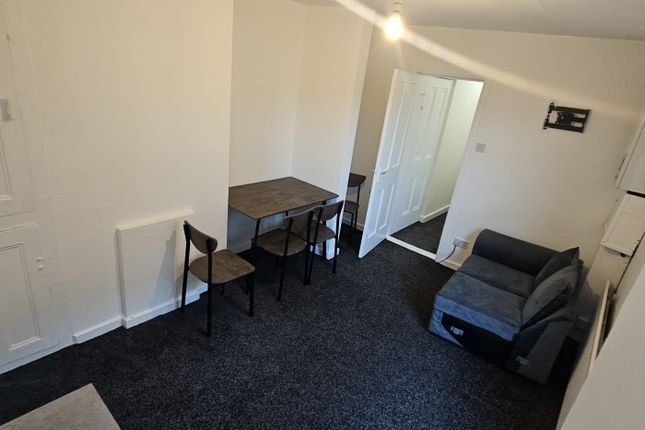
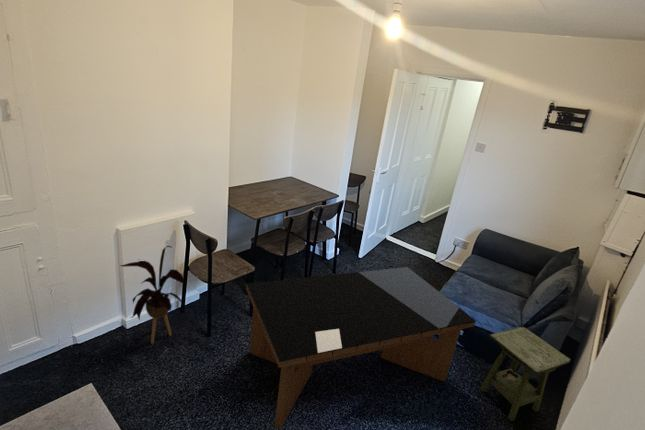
+ side table (517, 374)
+ coffee table (353, 335)
+ house plant (153, 295)
